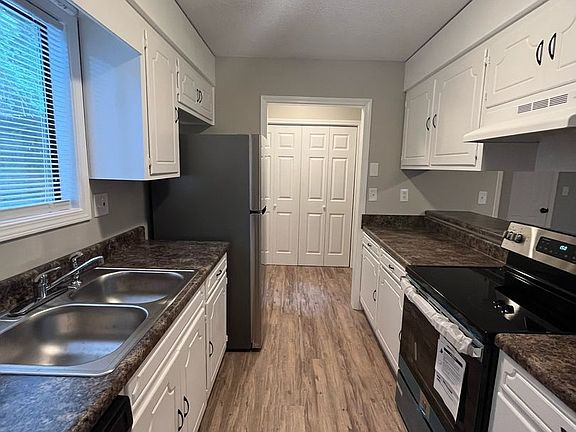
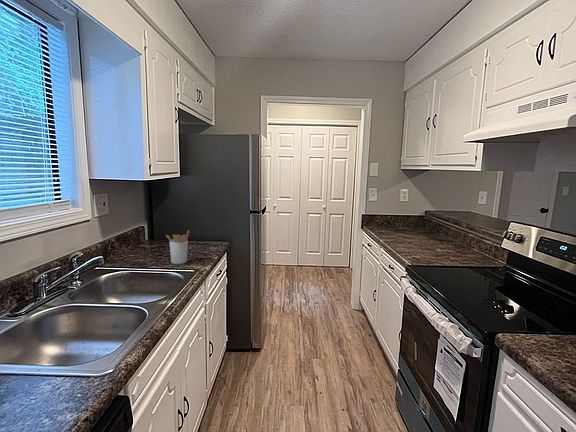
+ utensil holder (179, 247)
